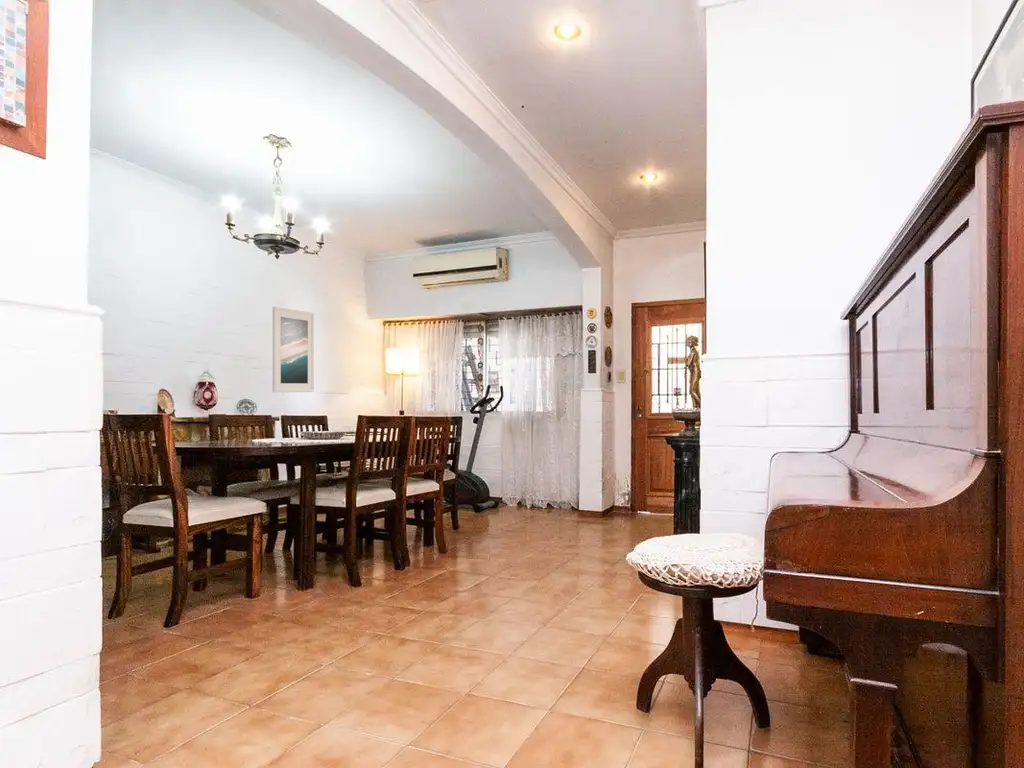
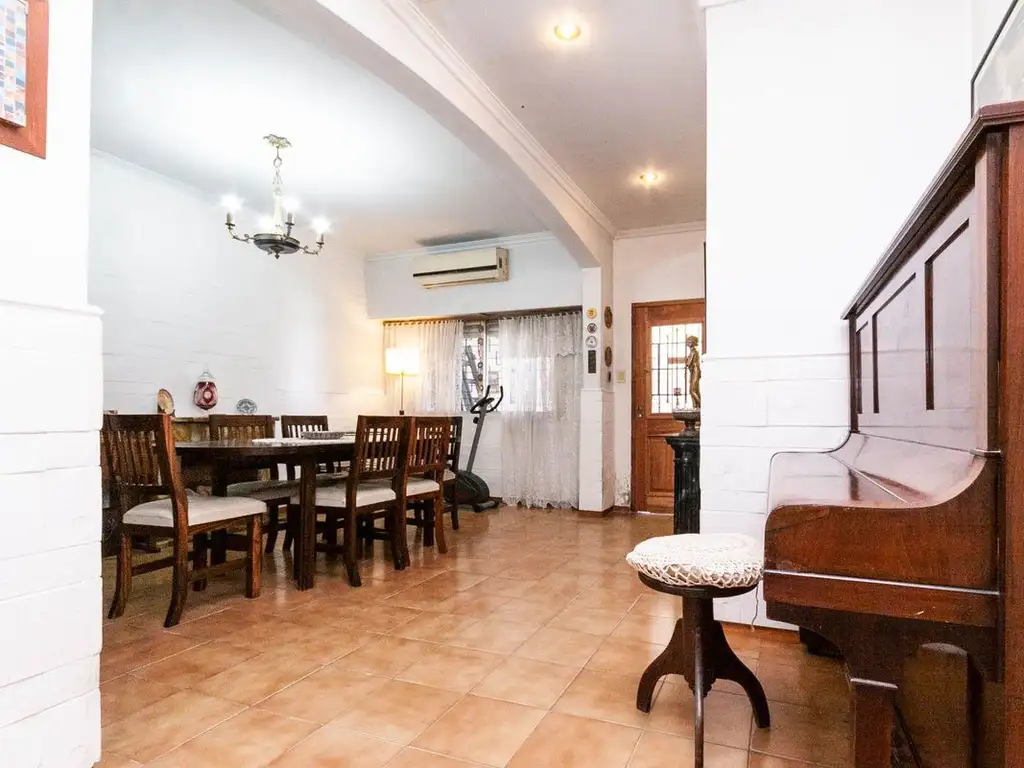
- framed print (294, 351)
